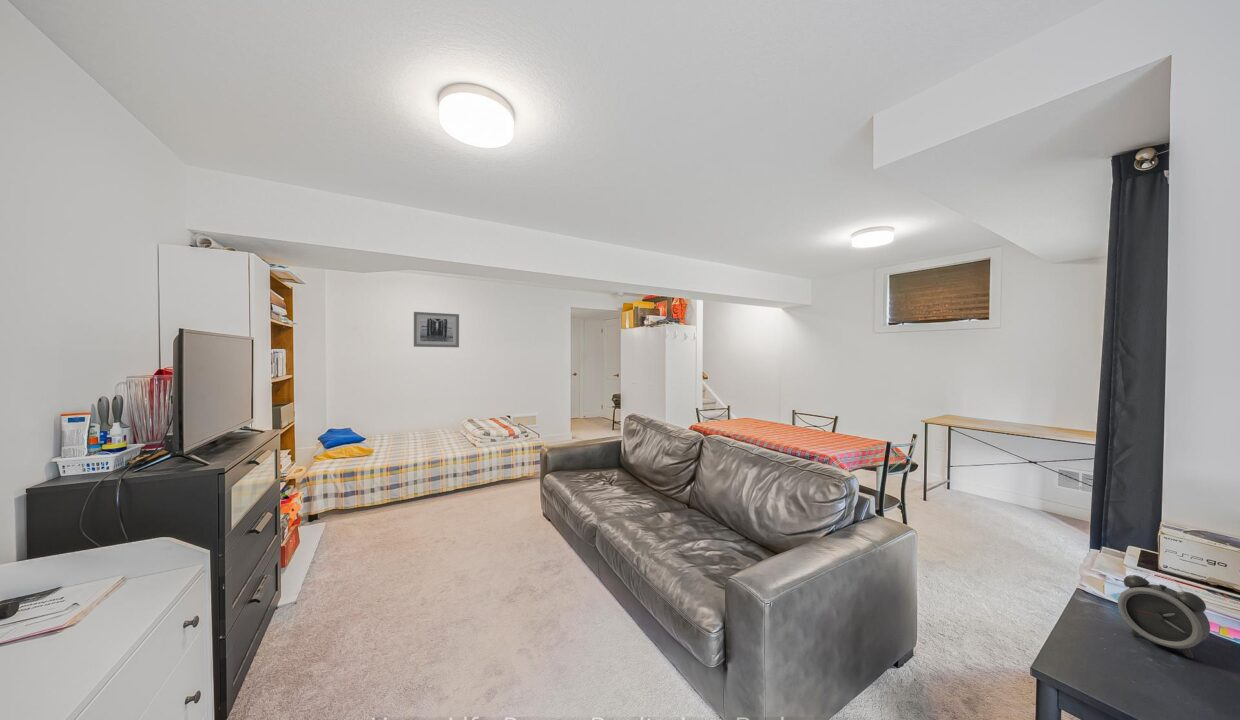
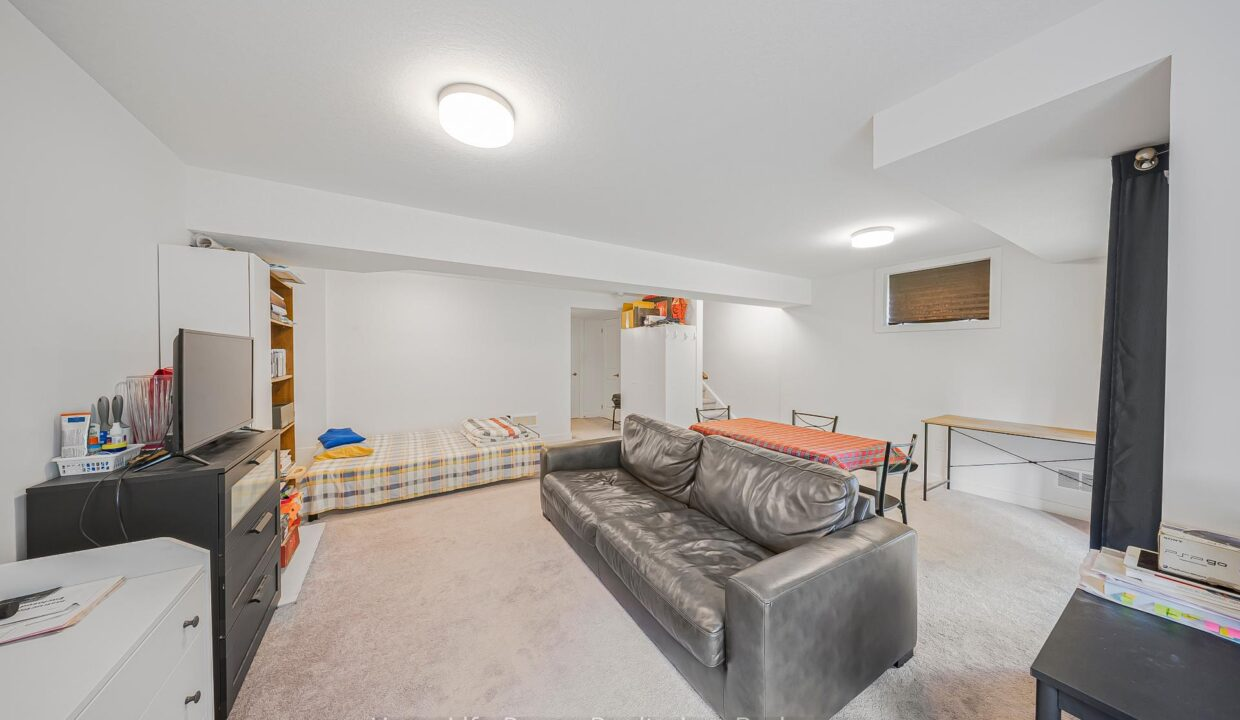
- alarm clock (1161, 611)
- wall art (436, 330)
